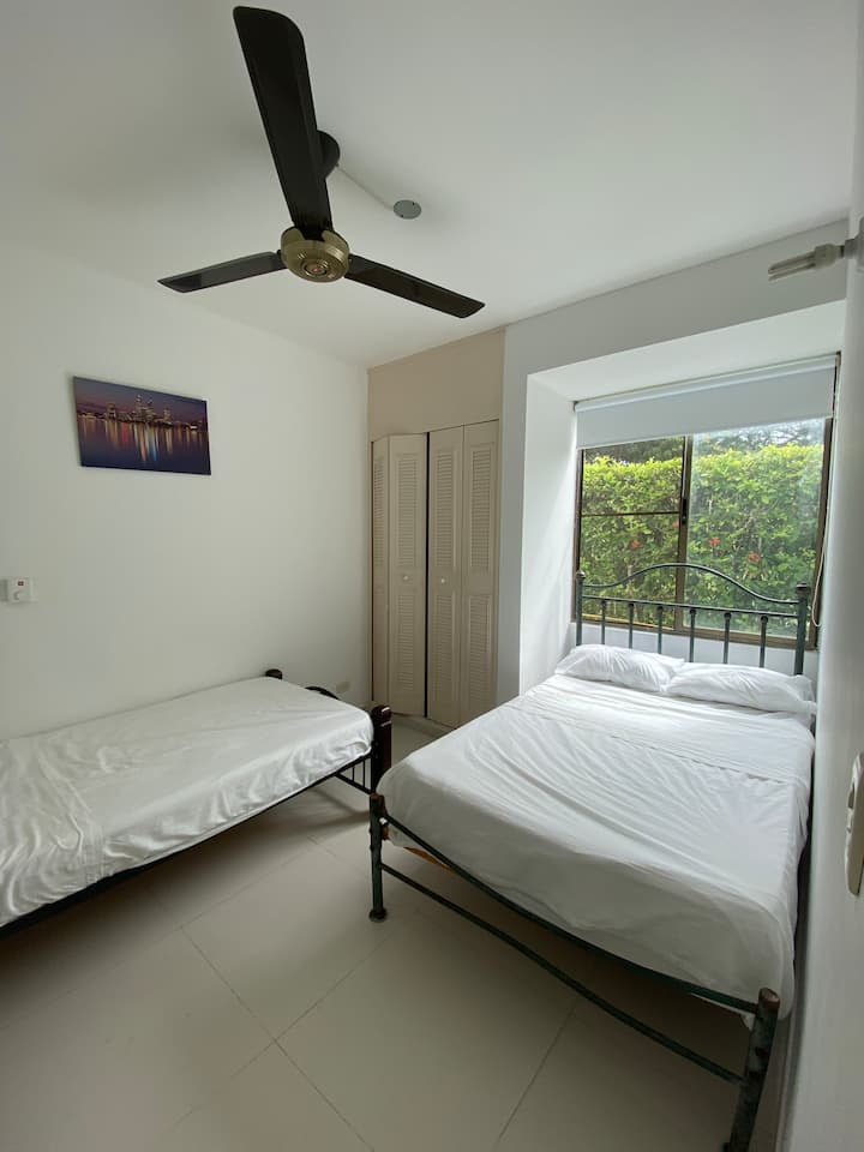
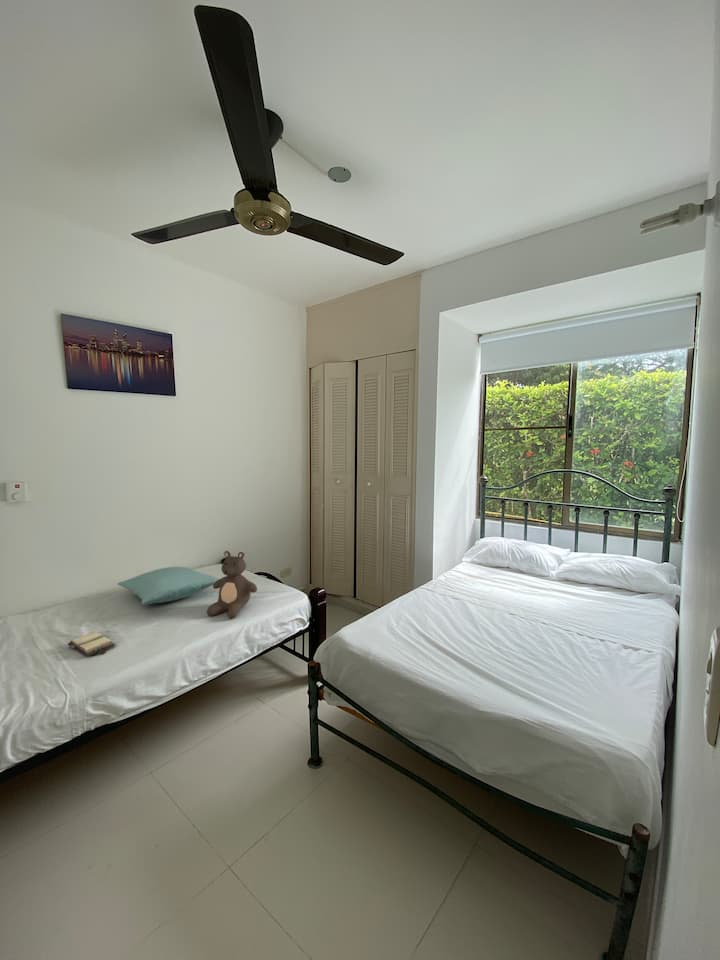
+ teddy bear (229, 582)
+ hardback book (90, 643)
+ pillow (169, 582)
